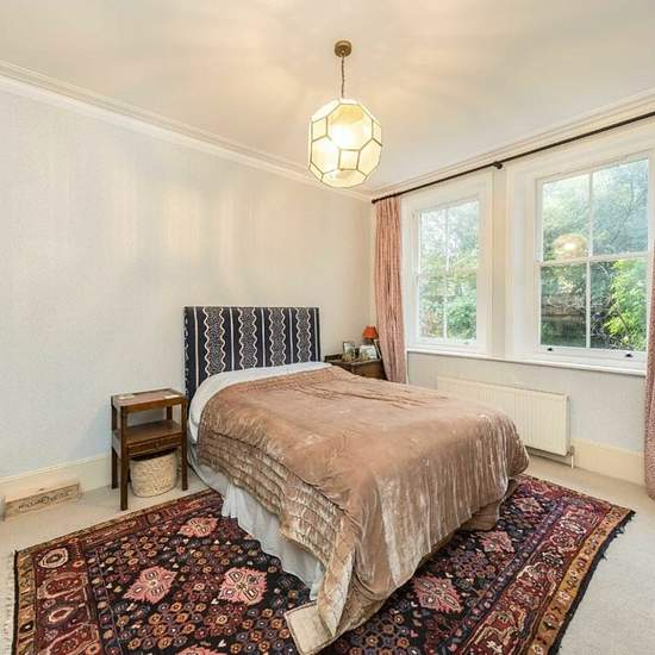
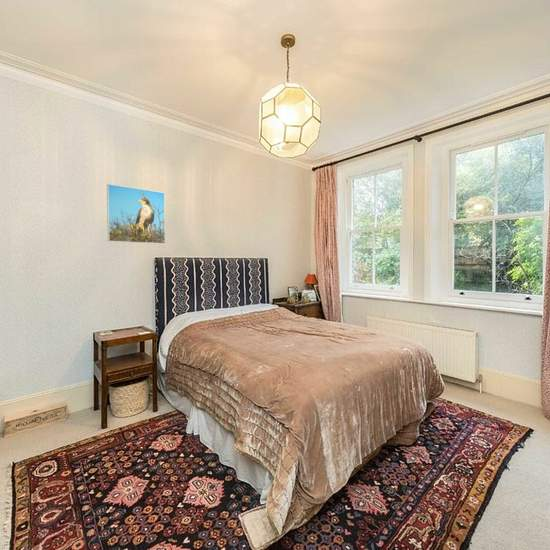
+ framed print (137, 215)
